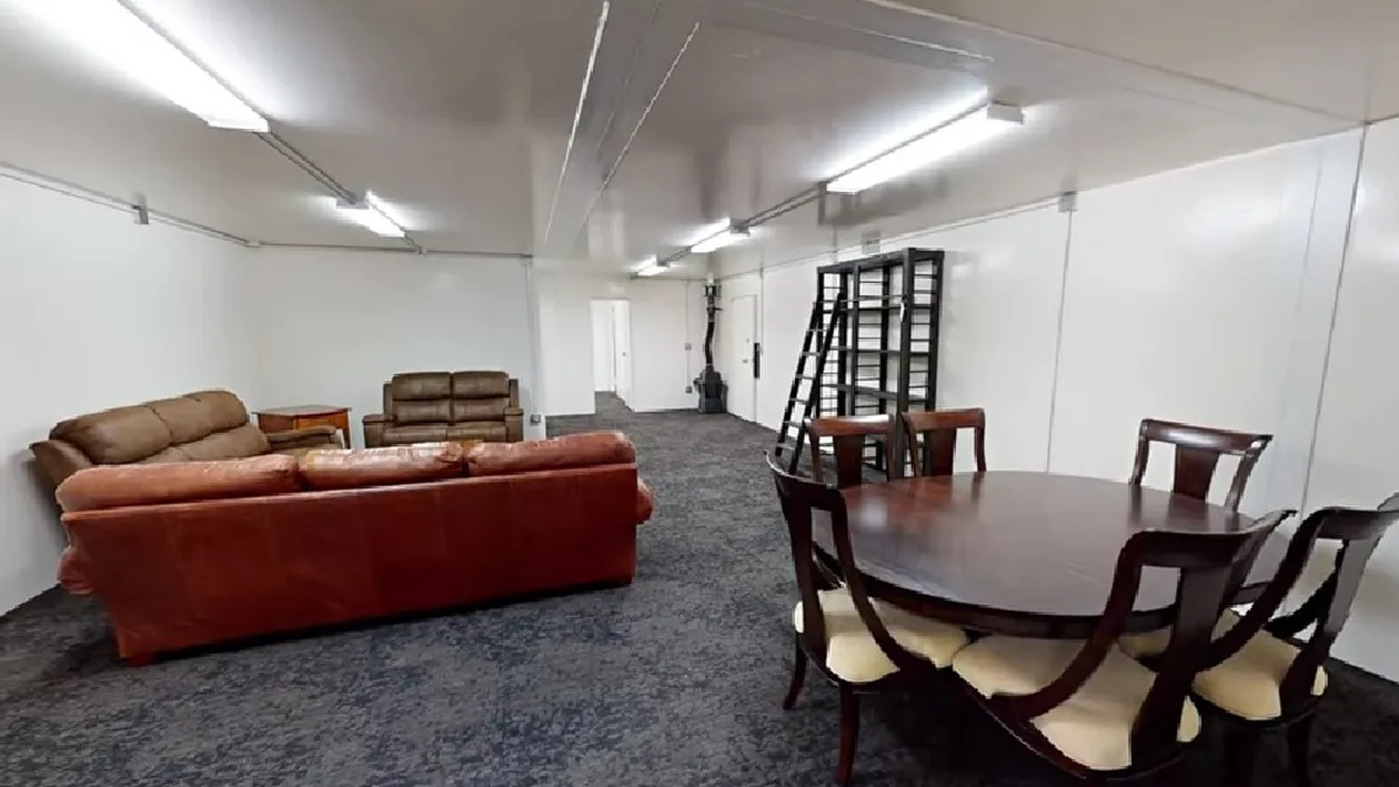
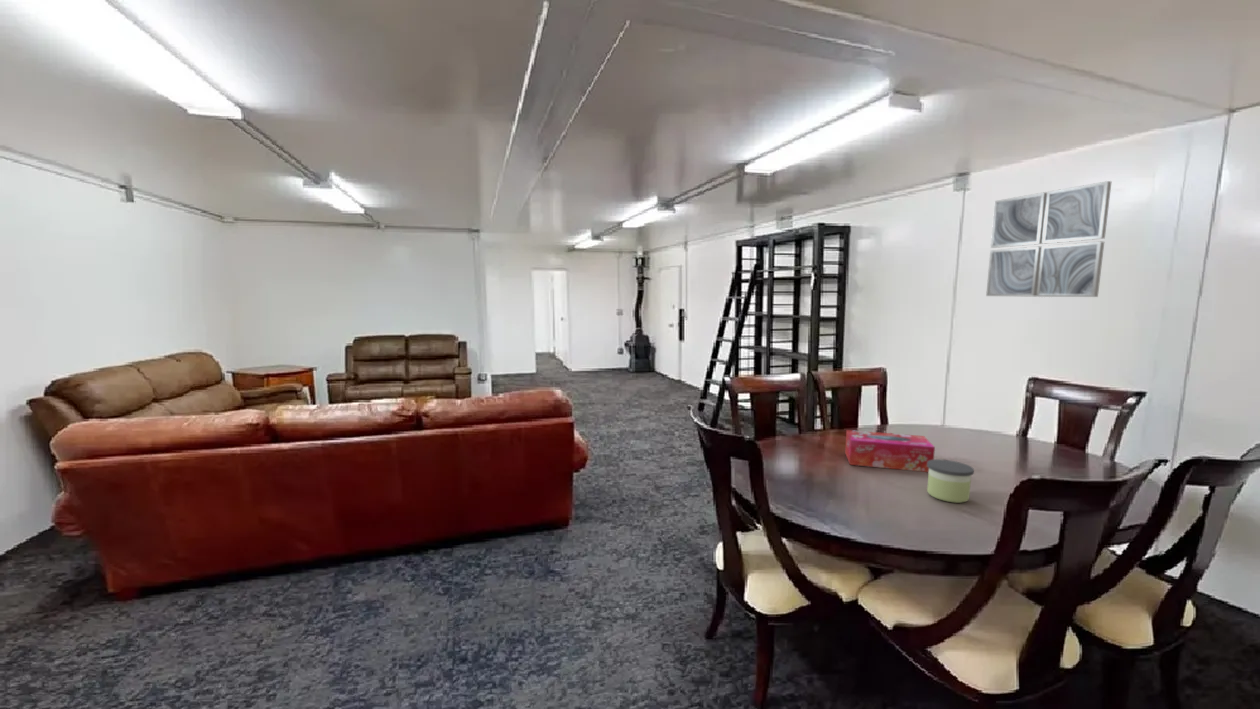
+ tissue box (887, 450)
+ wall art (1042, 246)
+ candle (948, 481)
